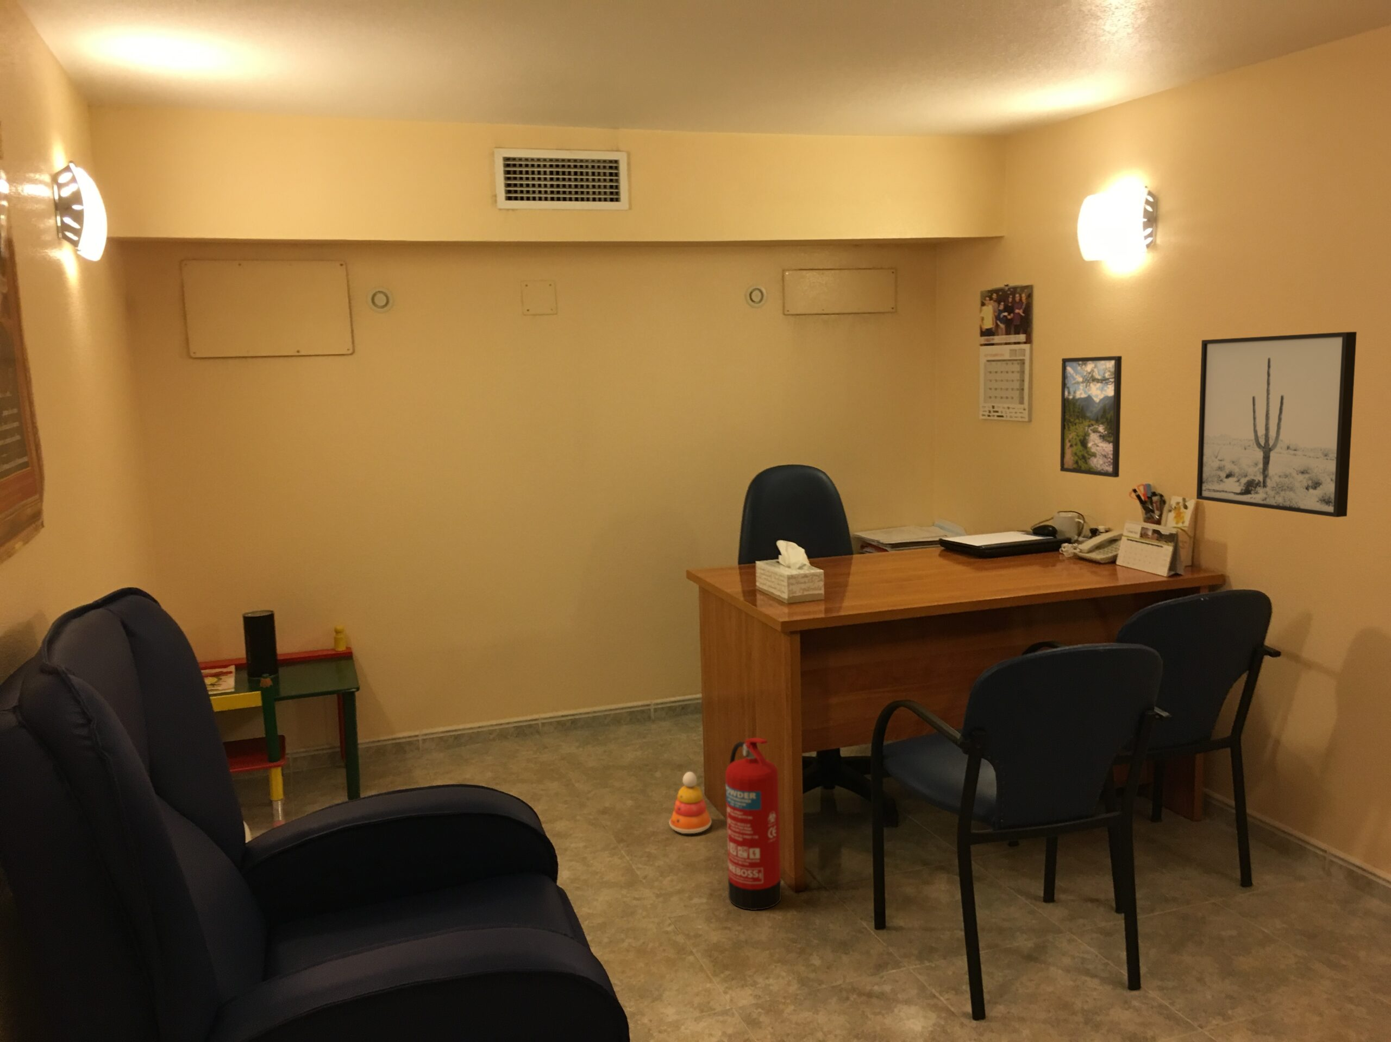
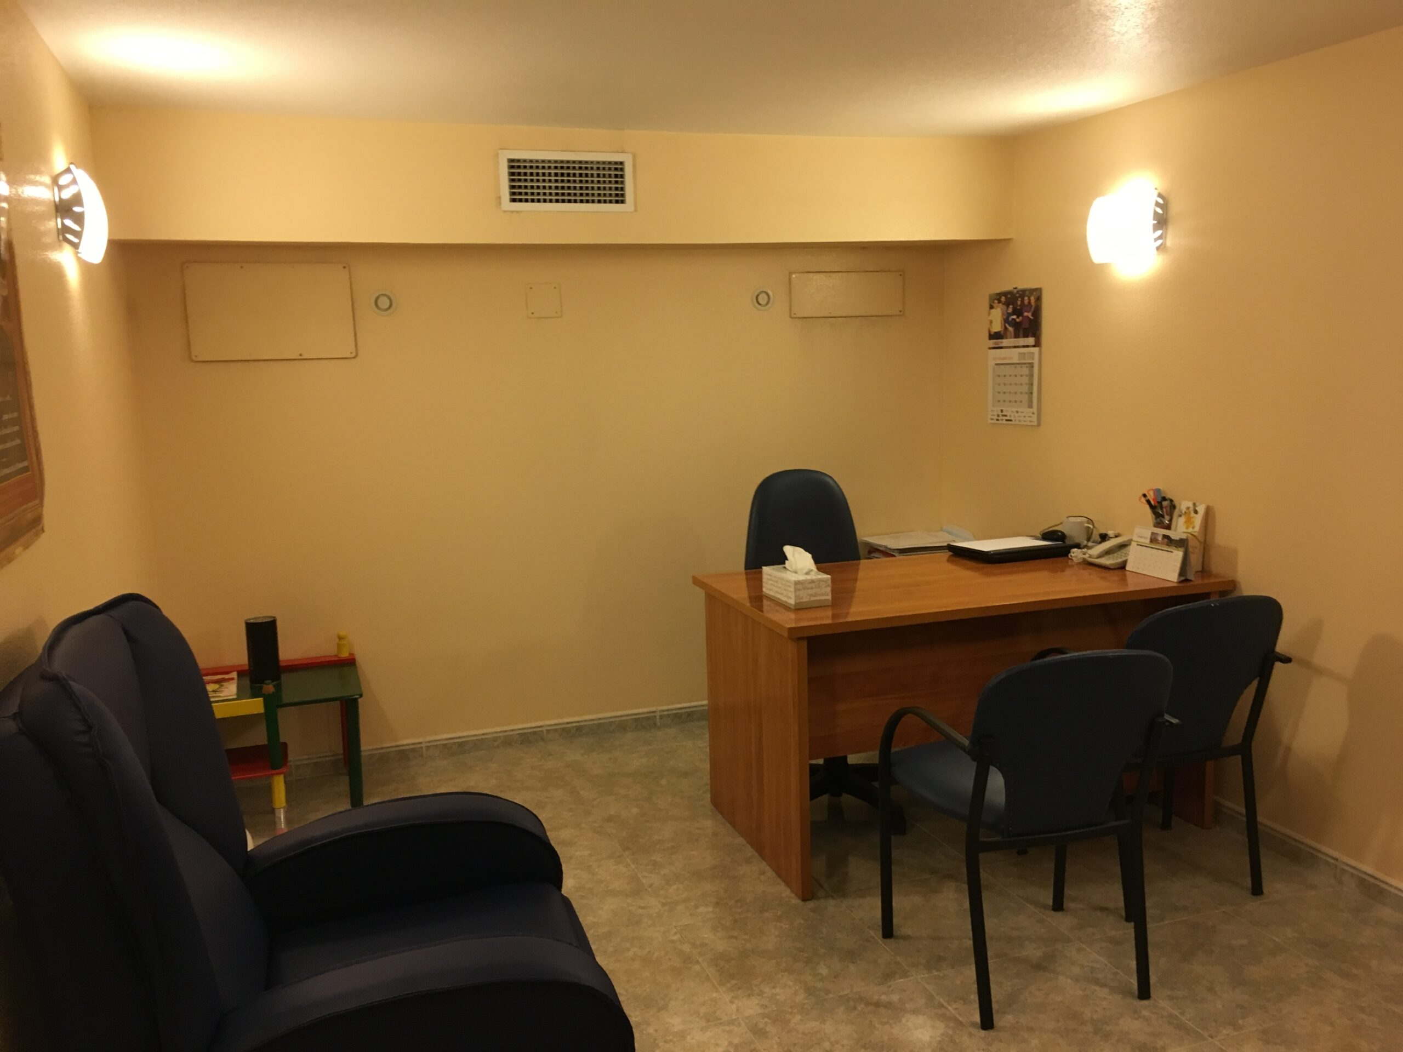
- stacking toy (689, 799)
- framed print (1090, 416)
- fire extinguisher (748, 809)
- wall art (1269, 422)
